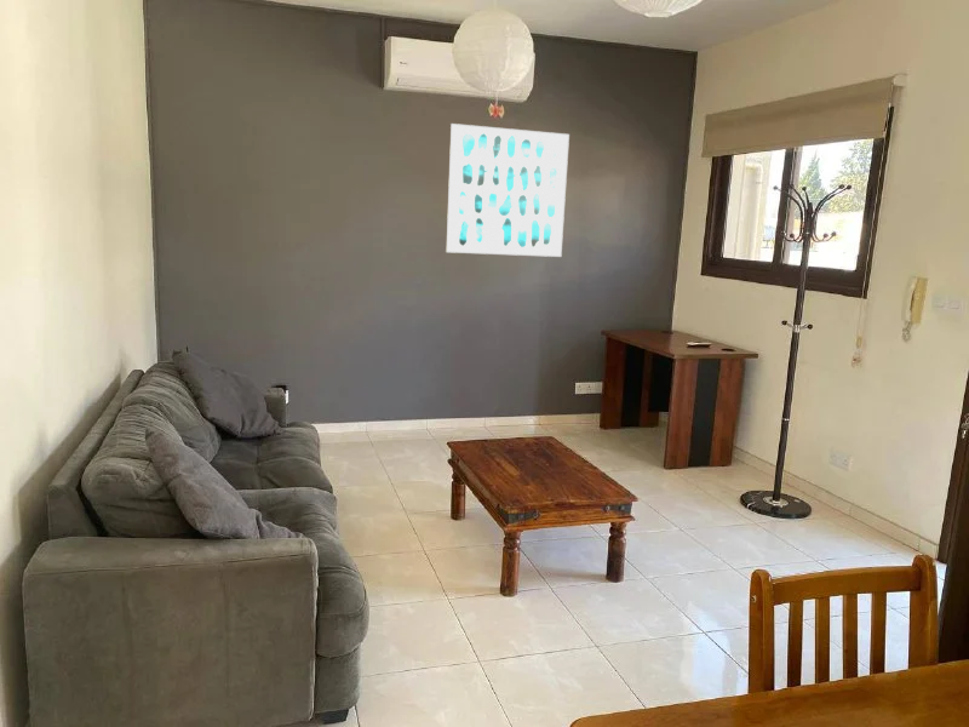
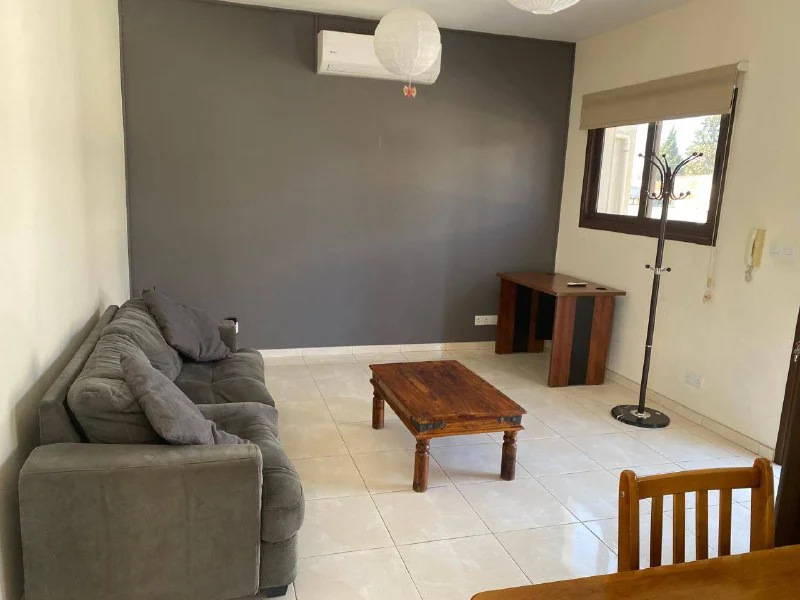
- wall art (508, 193)
